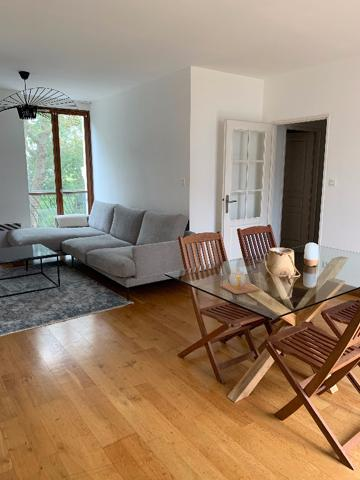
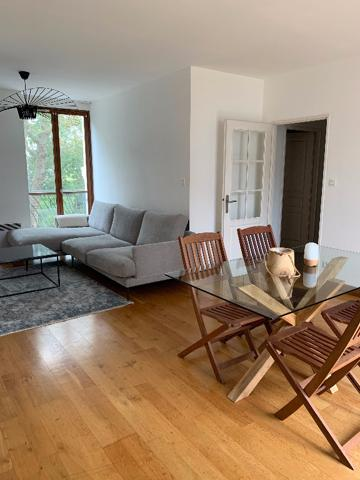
- teapot (239, 277)
